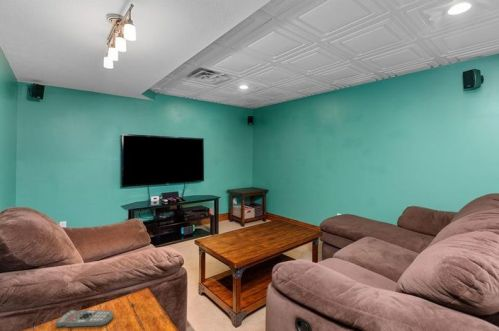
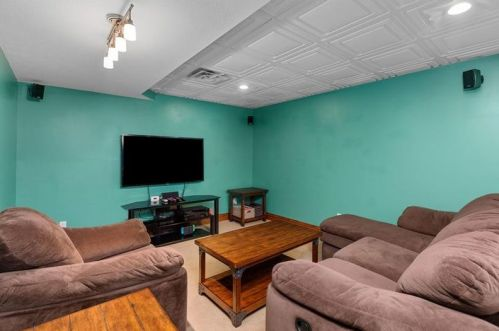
- remote control (86, 318)
